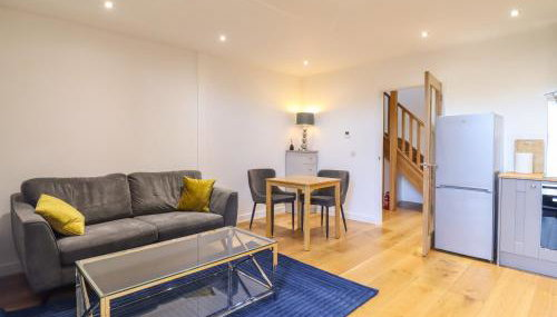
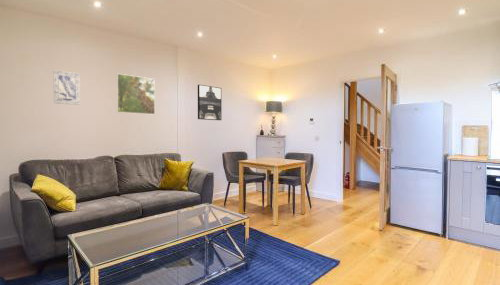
+ wall art (67, 87)
+ wall art (209, 103)
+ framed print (136, 95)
